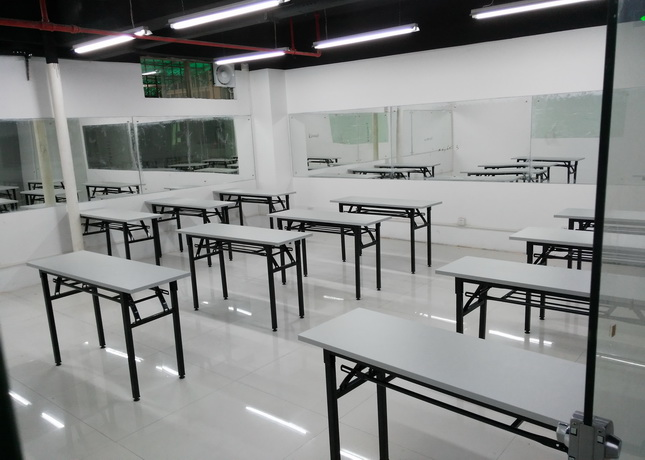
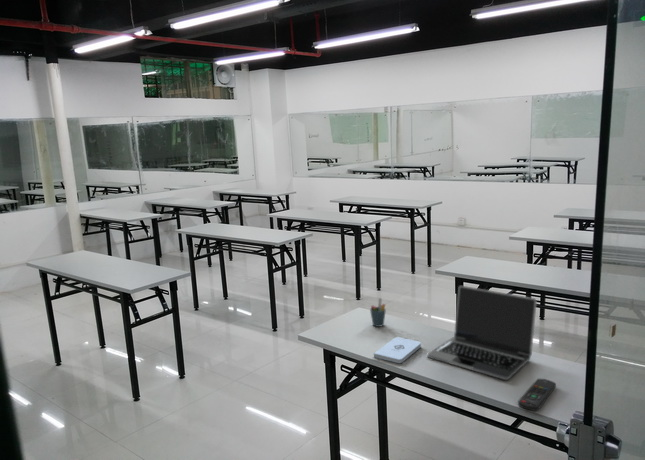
+ pen holder (378, 312)
+ remote control (537, 393)
+ laptop (480, 328)
+ notepad (398, 349)
